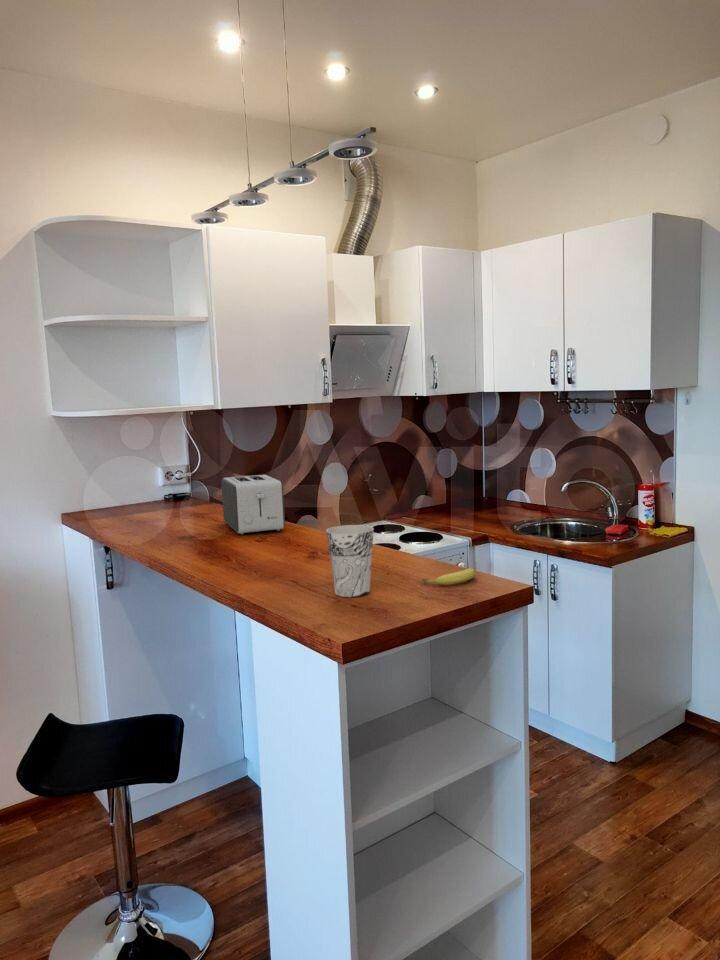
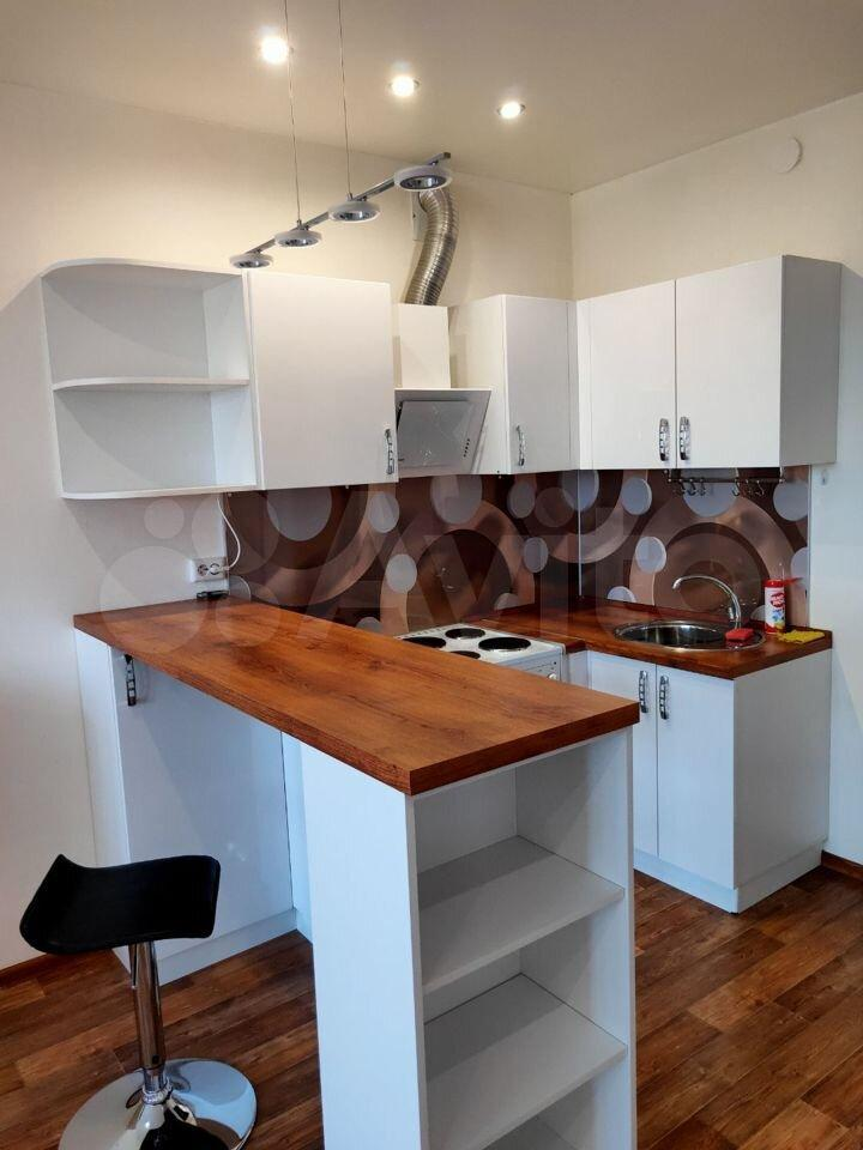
- toaster (253, 503)
- fruit (453, 575)
- cup (351, 561)
